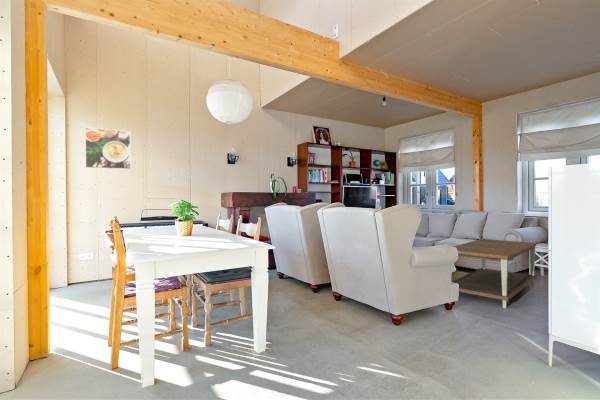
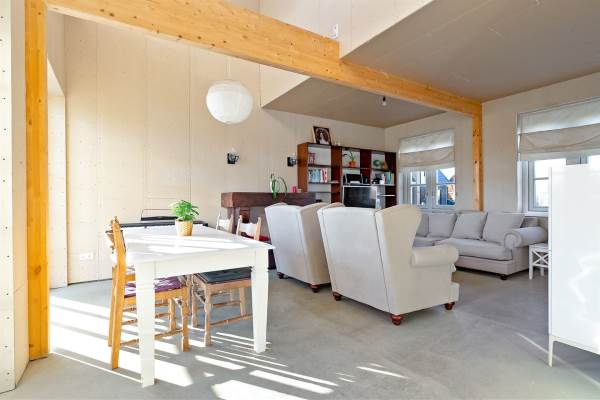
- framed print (108, 148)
- coffee table (491, 269)
